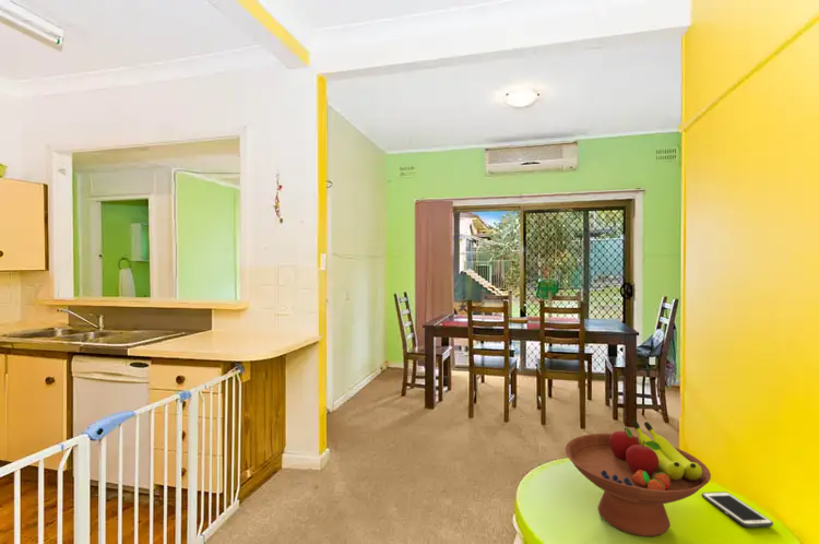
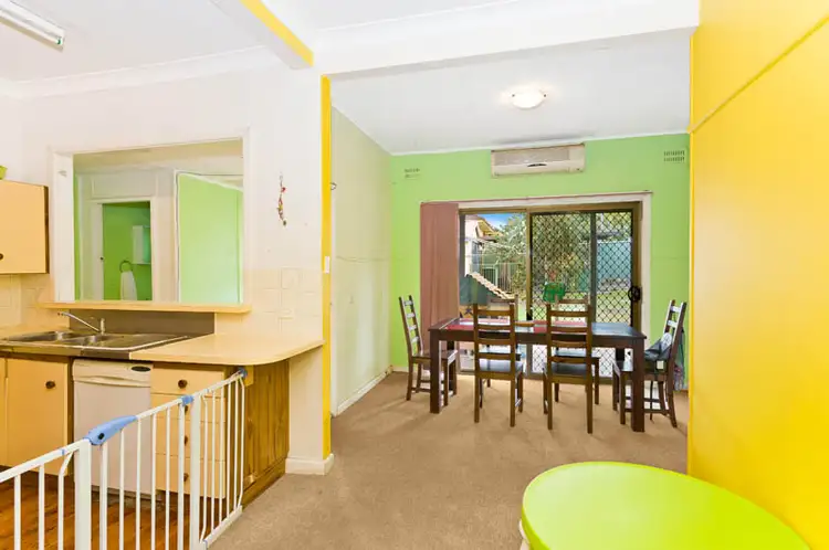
- fruit bowl (632, 476)
- cell phone (735, 508)
